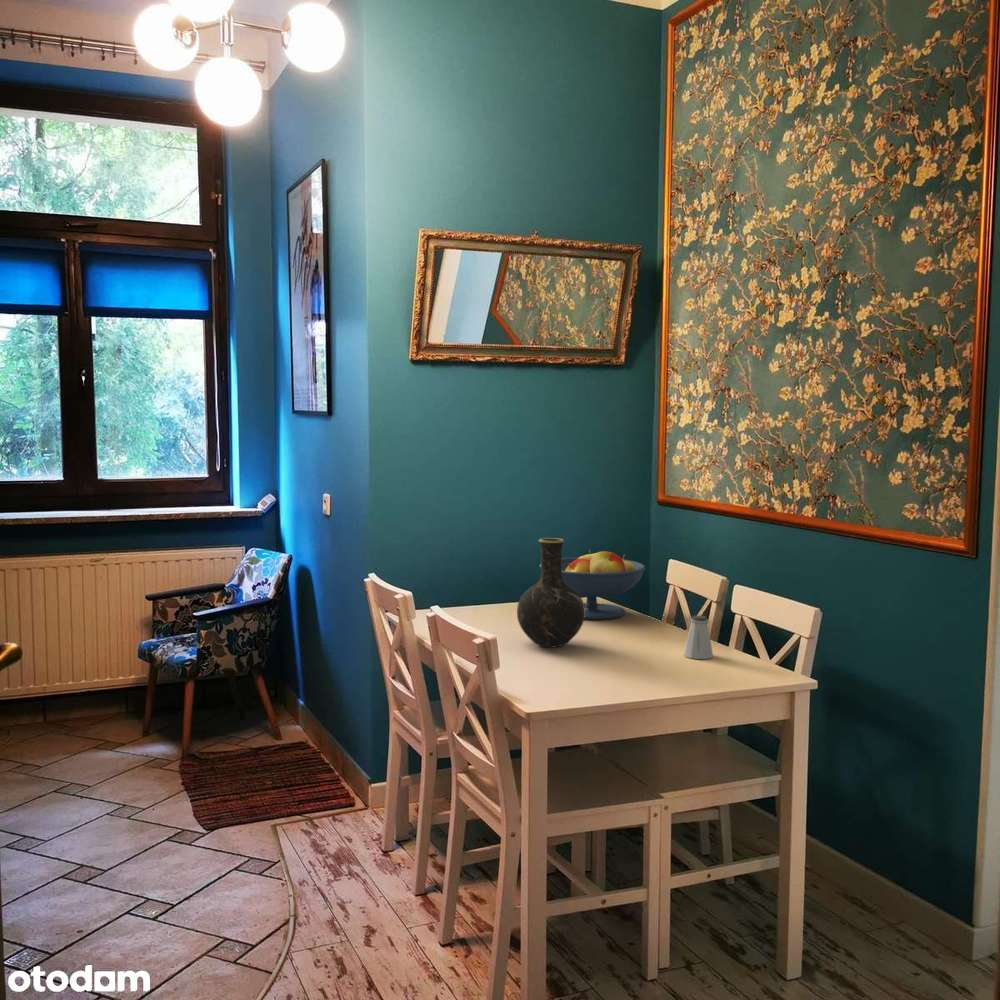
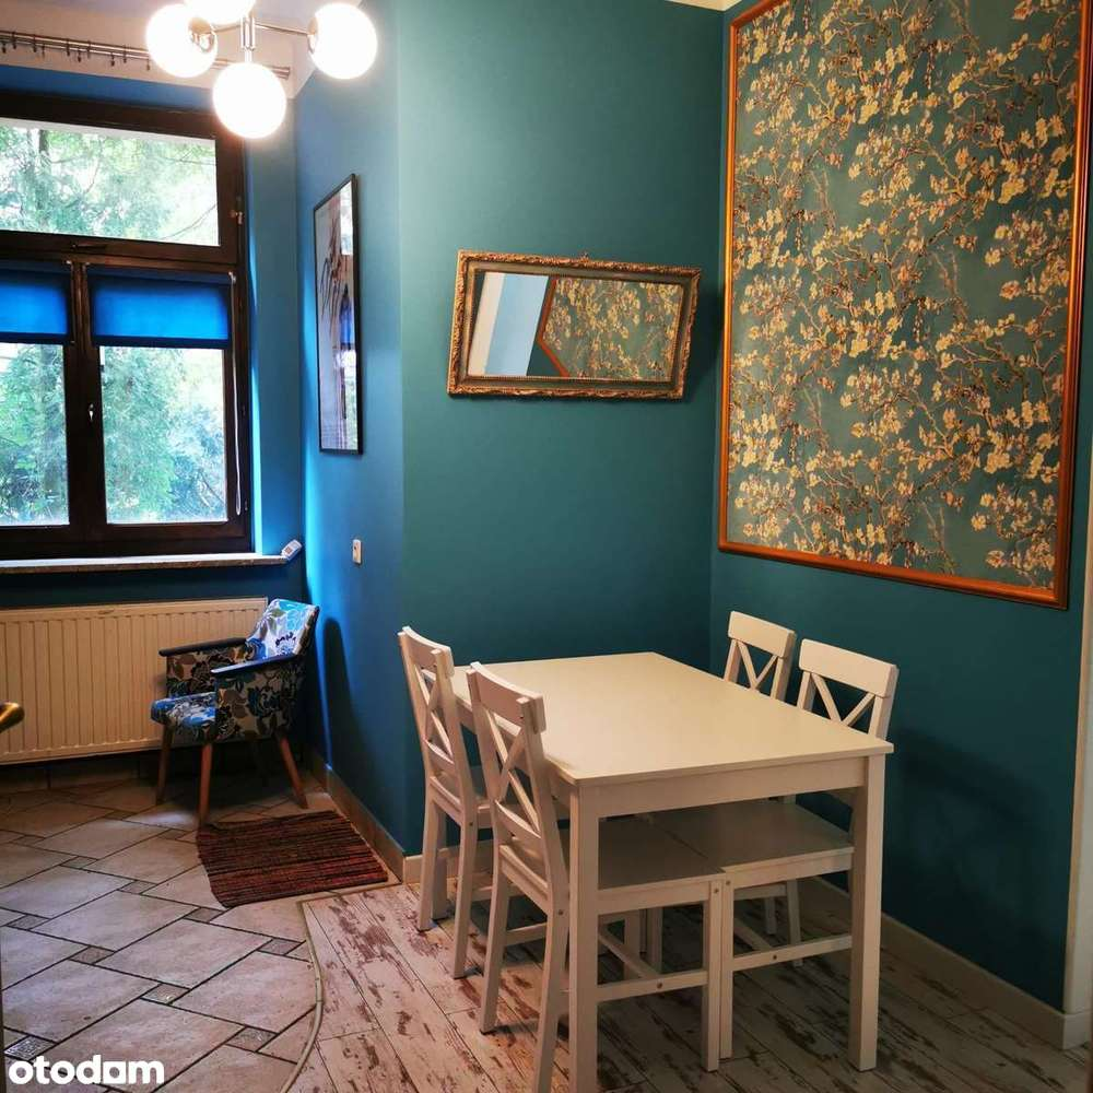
- saltshaker (698, 636)
- fruit bowl (591, 580)
- vase (551, 592)
